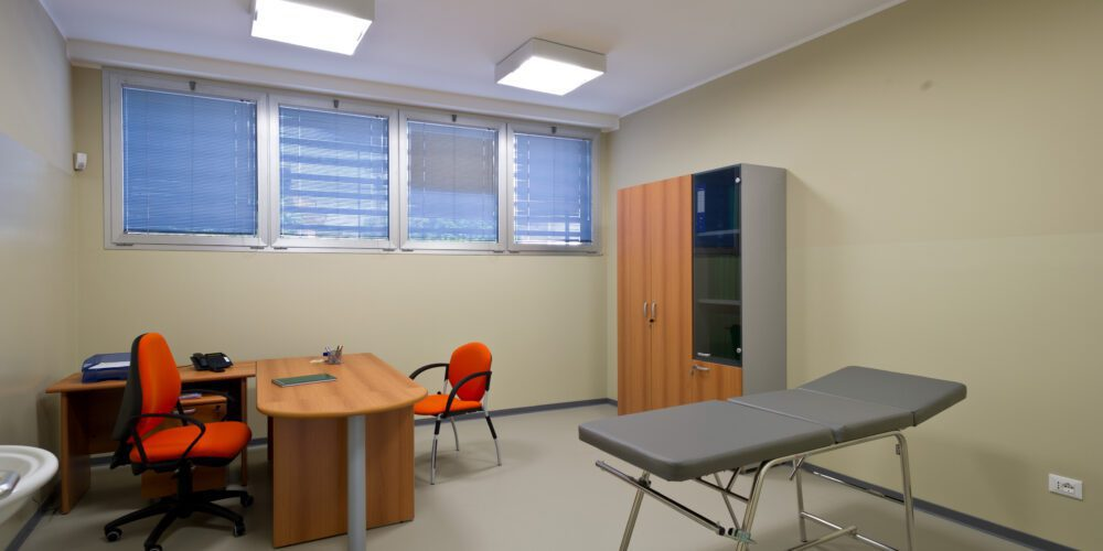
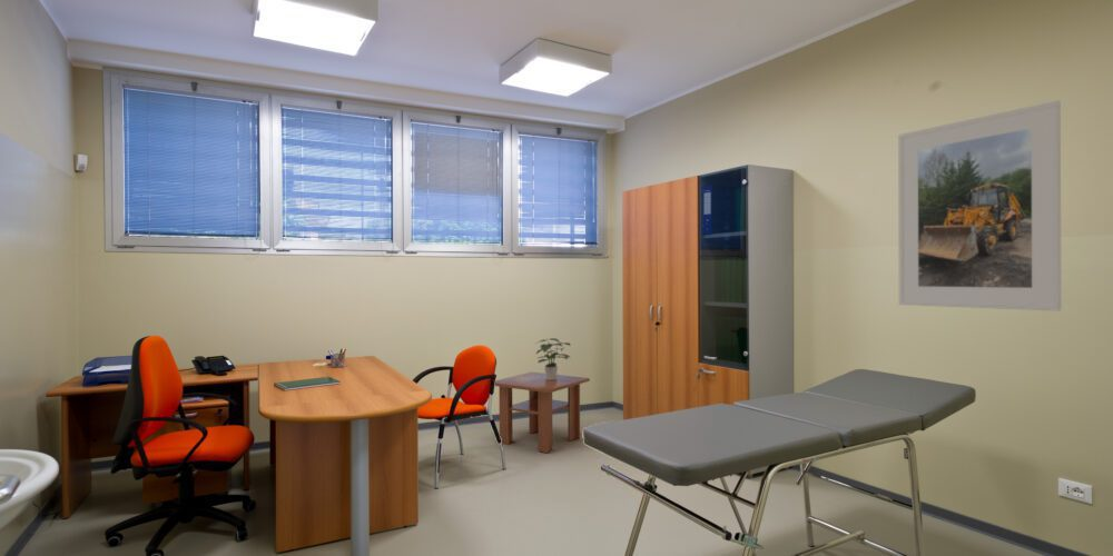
+ potted plant (551, 357)
+ coffee table (540, 410)
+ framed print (971, 214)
